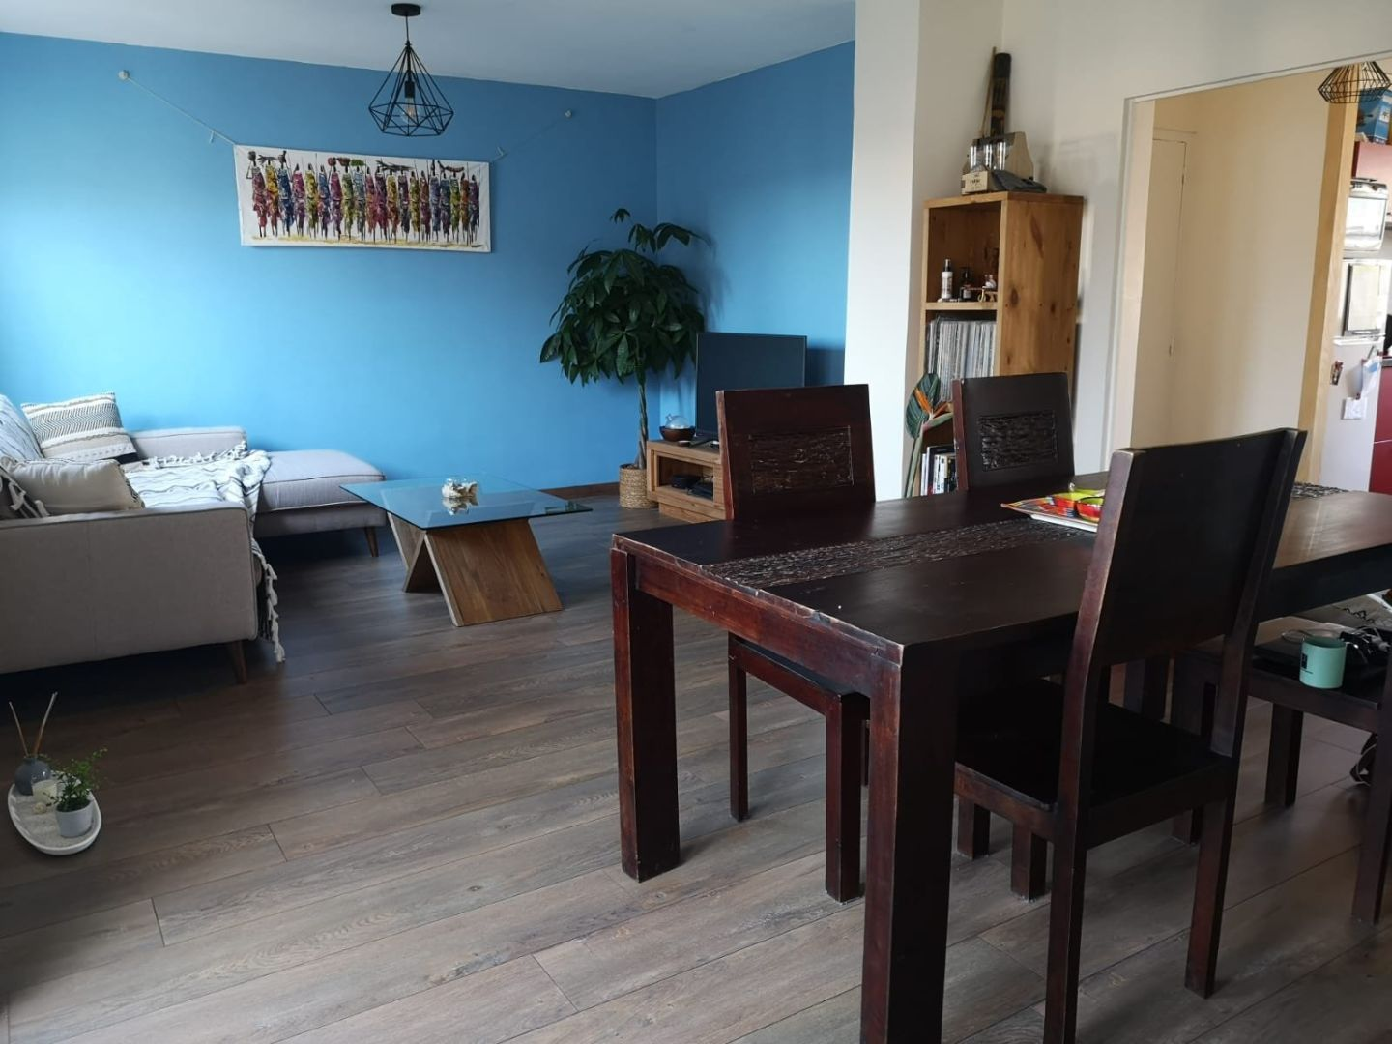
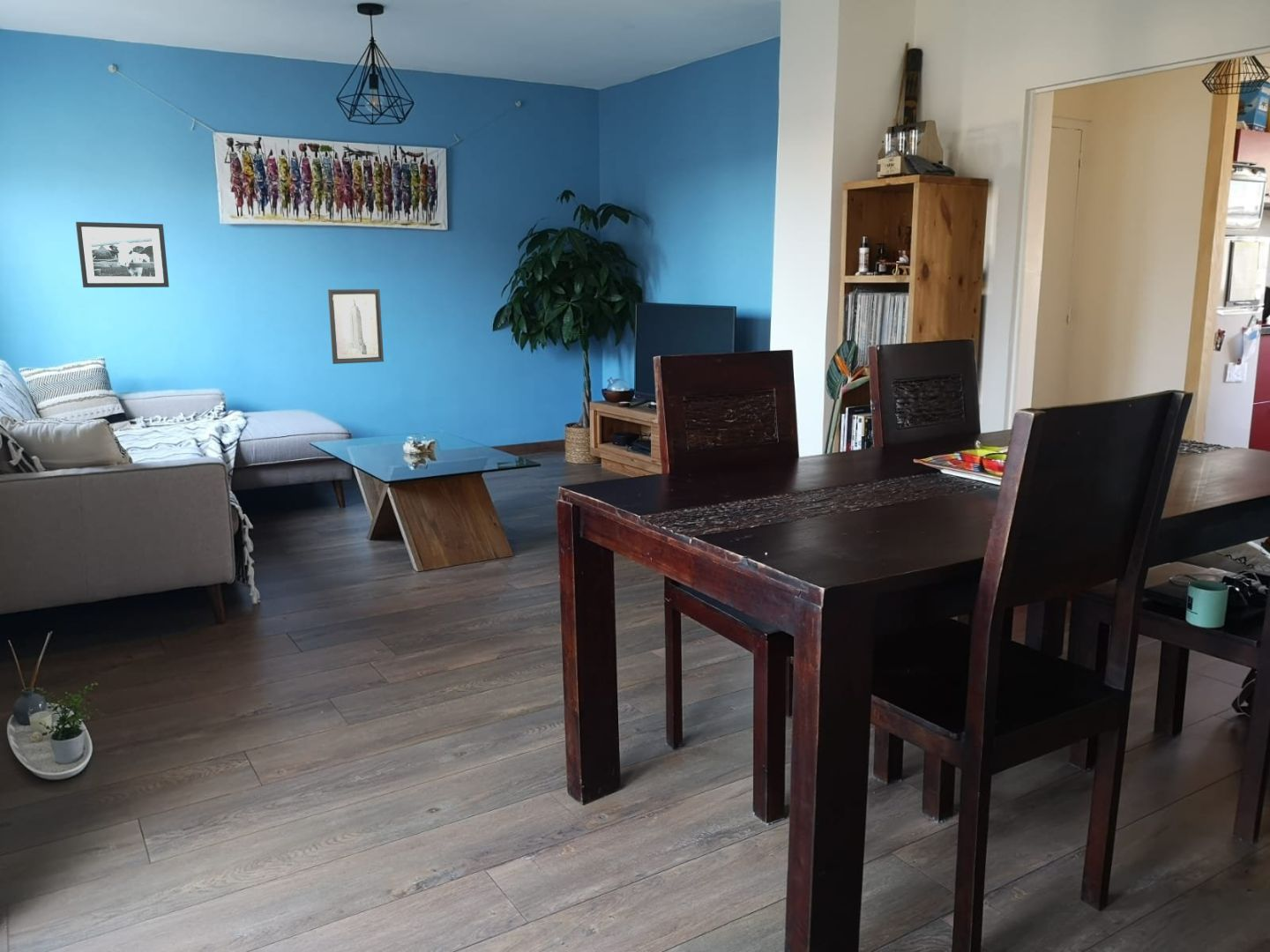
+ wall art (355, 326)
+ picture frame (123, 255)
